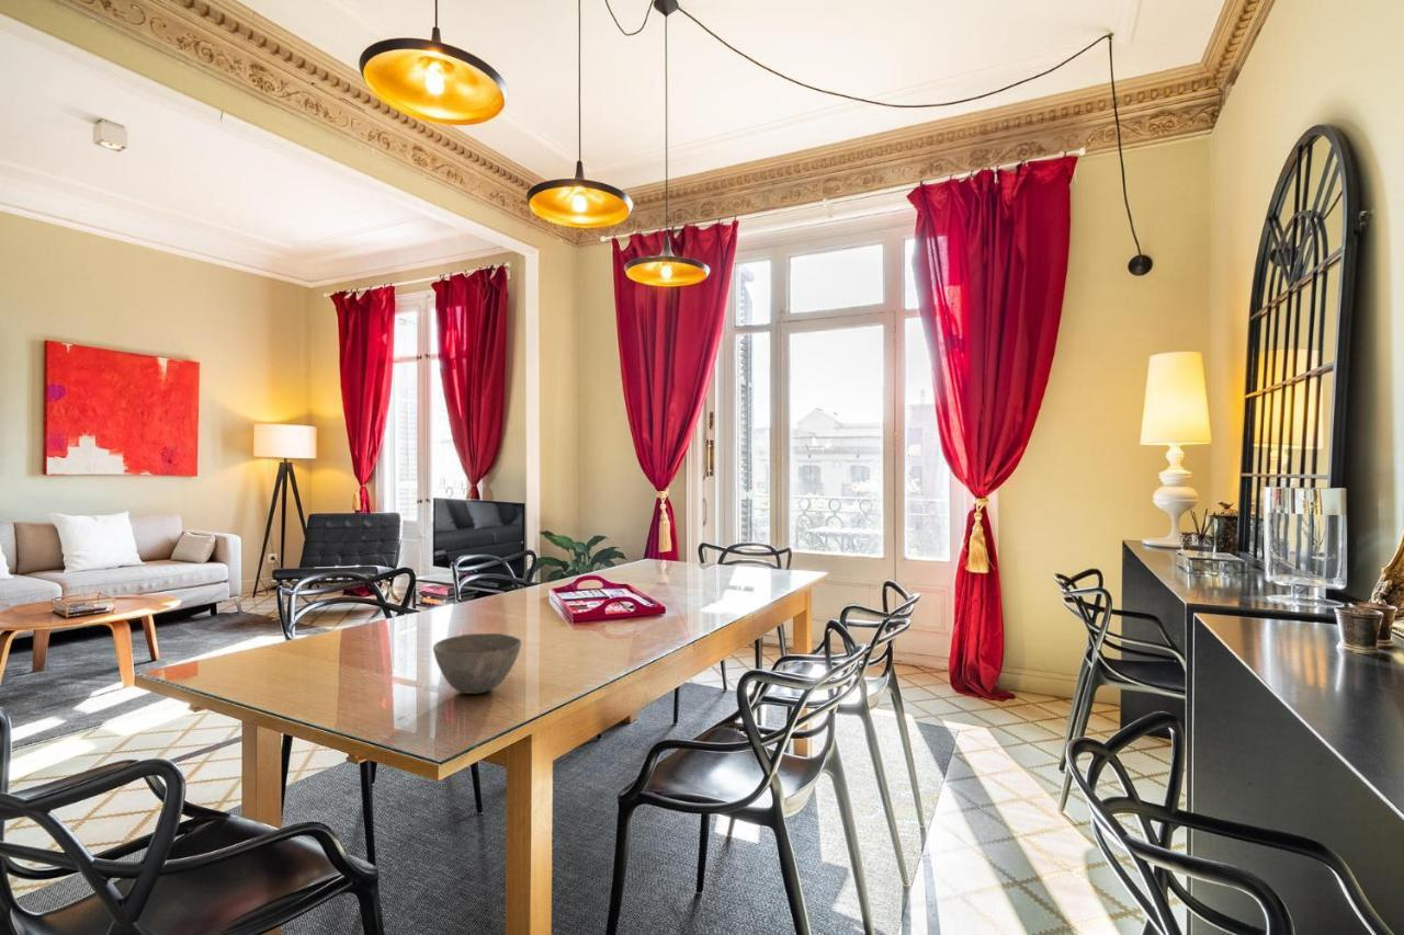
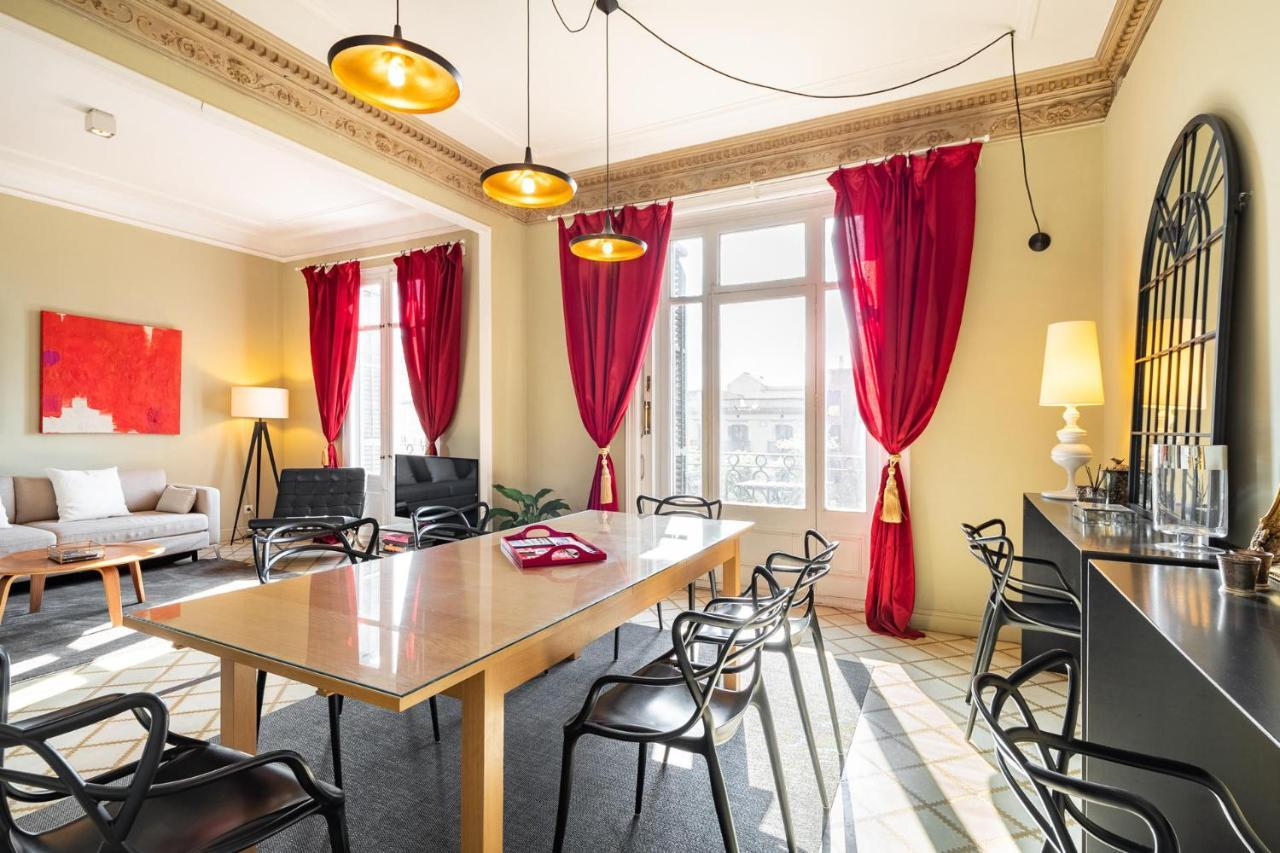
- bowl (477, 665)
